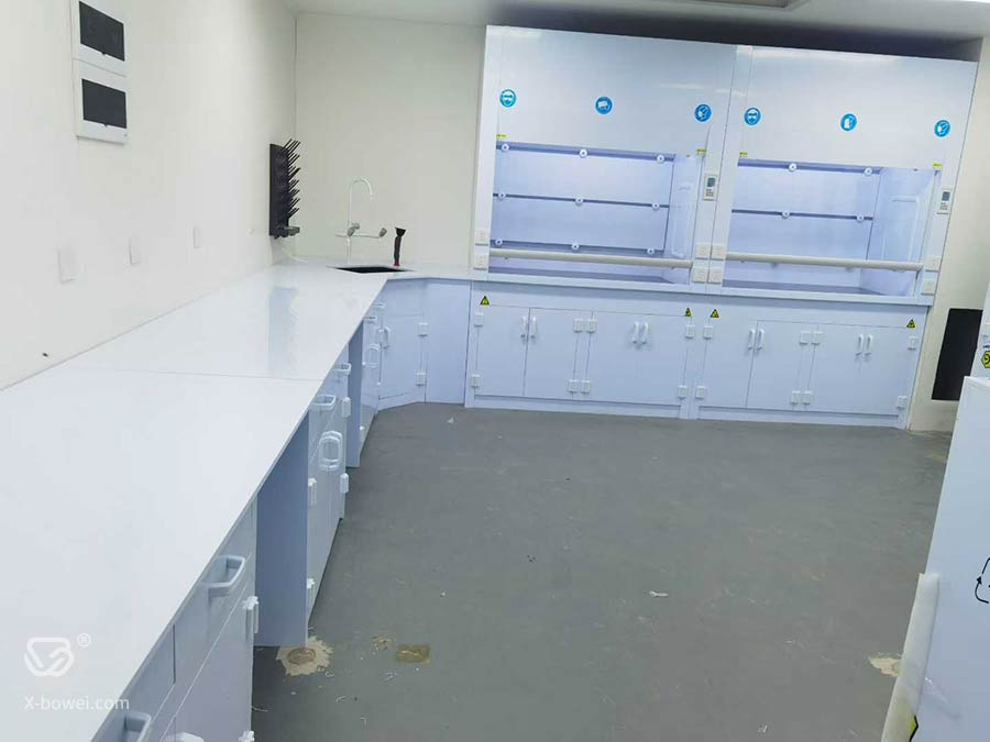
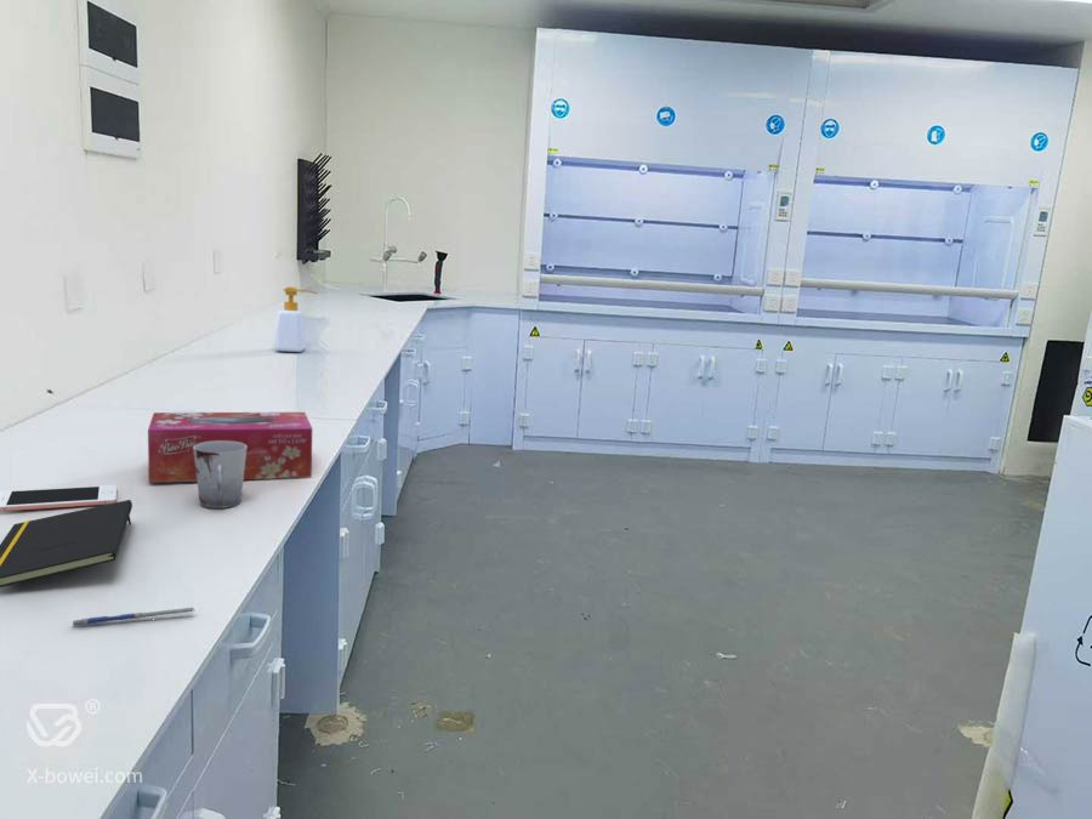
+ soap bottle (296, 319)
+ cup (220, 477)
+ notepad (61, 541)
+ cell phone (57, 497)
+ tissue box (232, 440)
+ pen (136, 615)
